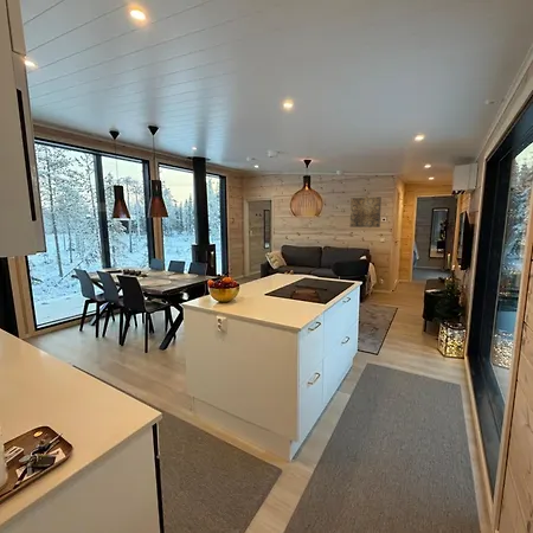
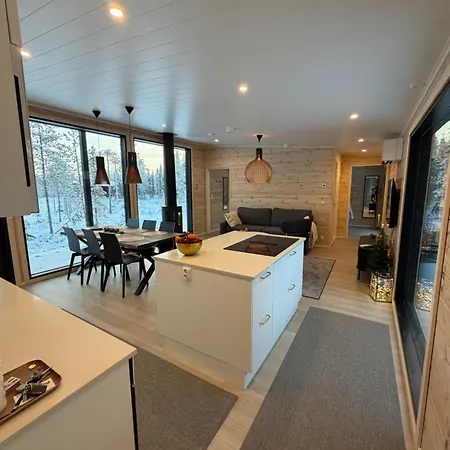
- wall art (365, 212)
